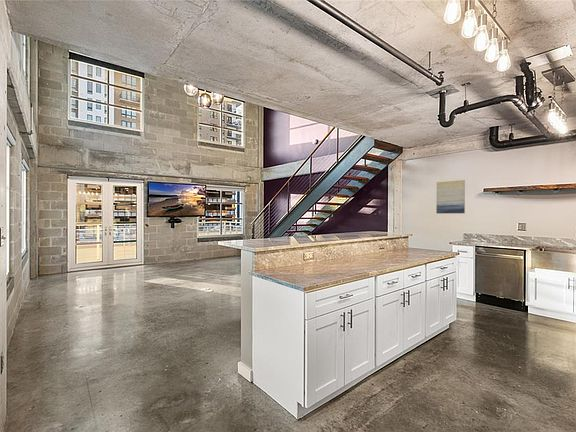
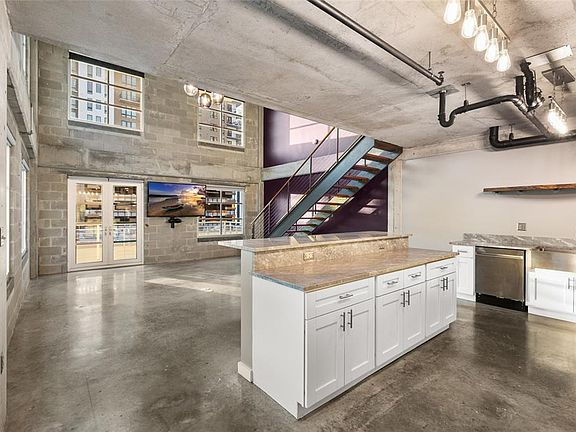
- wall art (450, 197)
